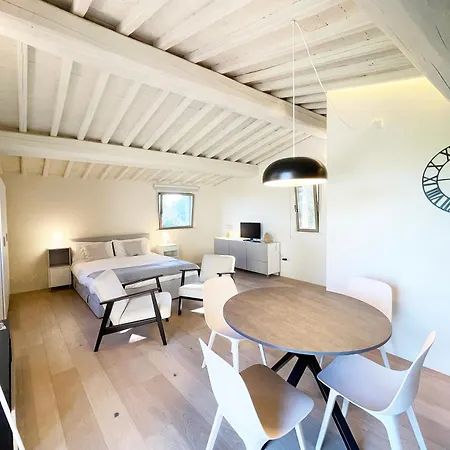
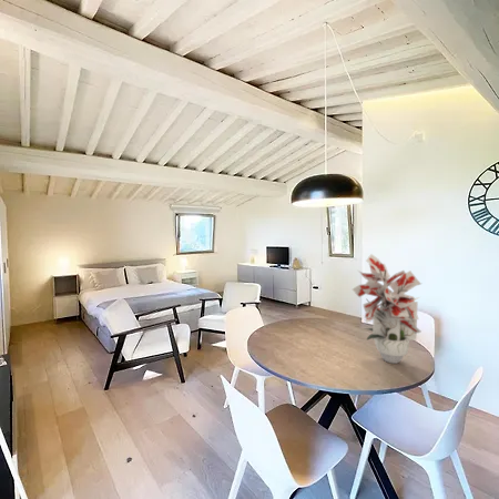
+ bouquet (390, 308)
